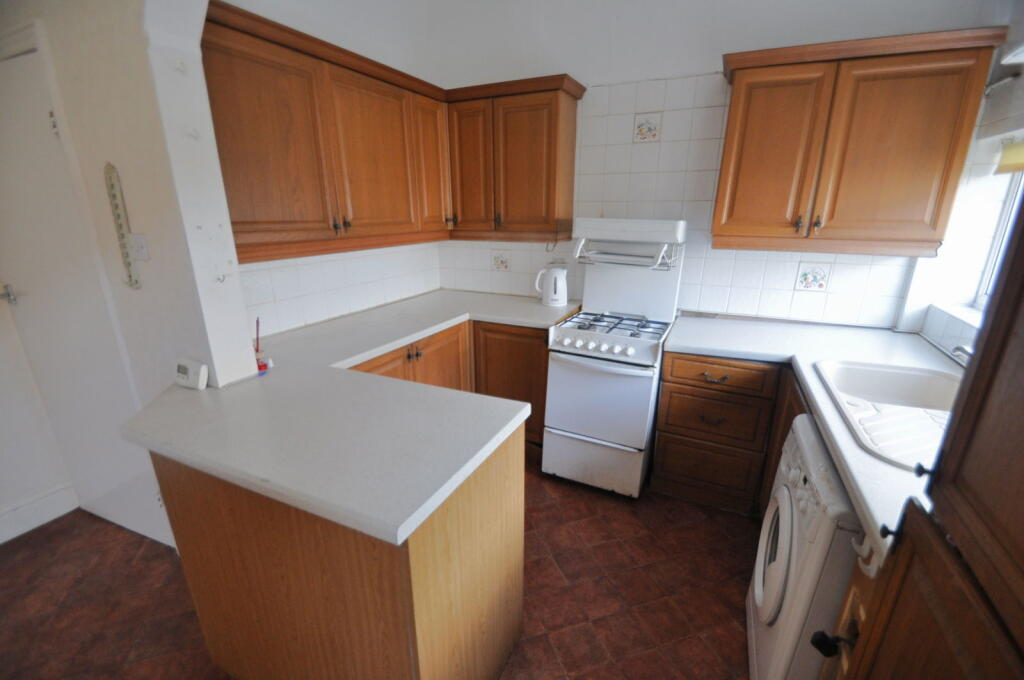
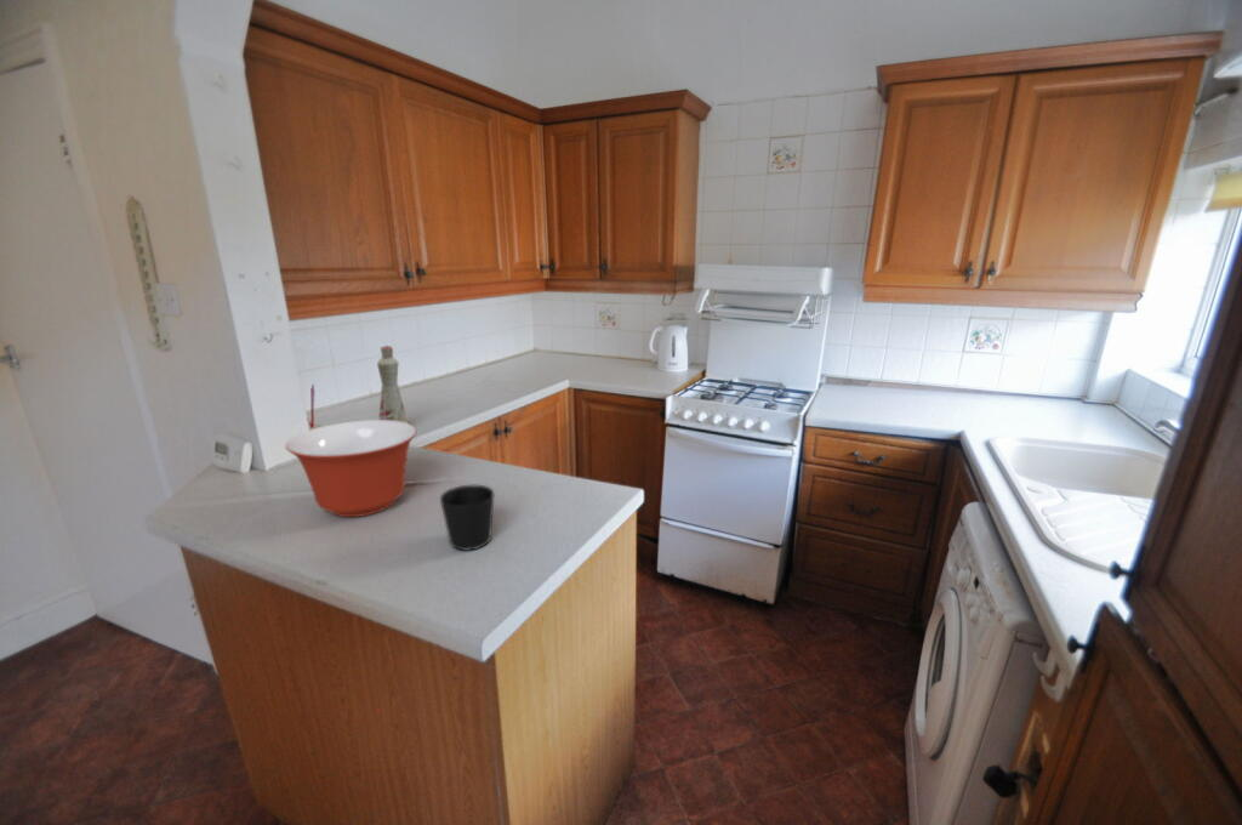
+ mixing bowl (358, 471)
+ bottle (389, 388)
+ cup (466, 516)
